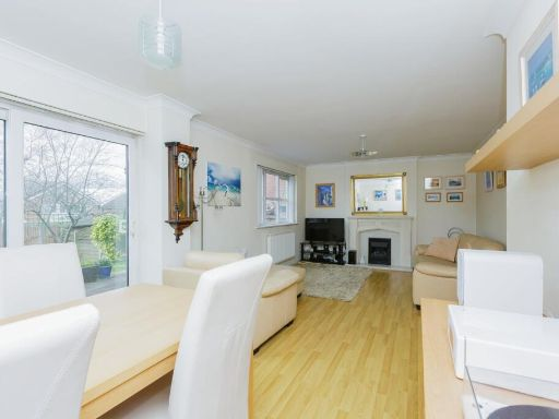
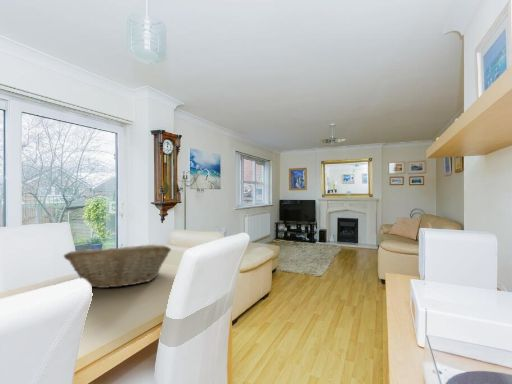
+ fruit basket (121, 260)
